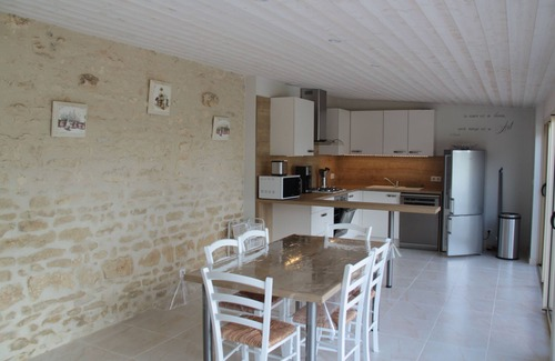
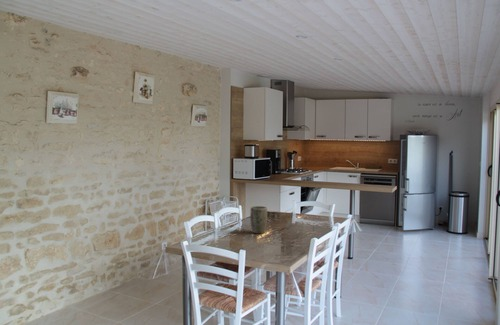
+ plant pot (258, 219)
